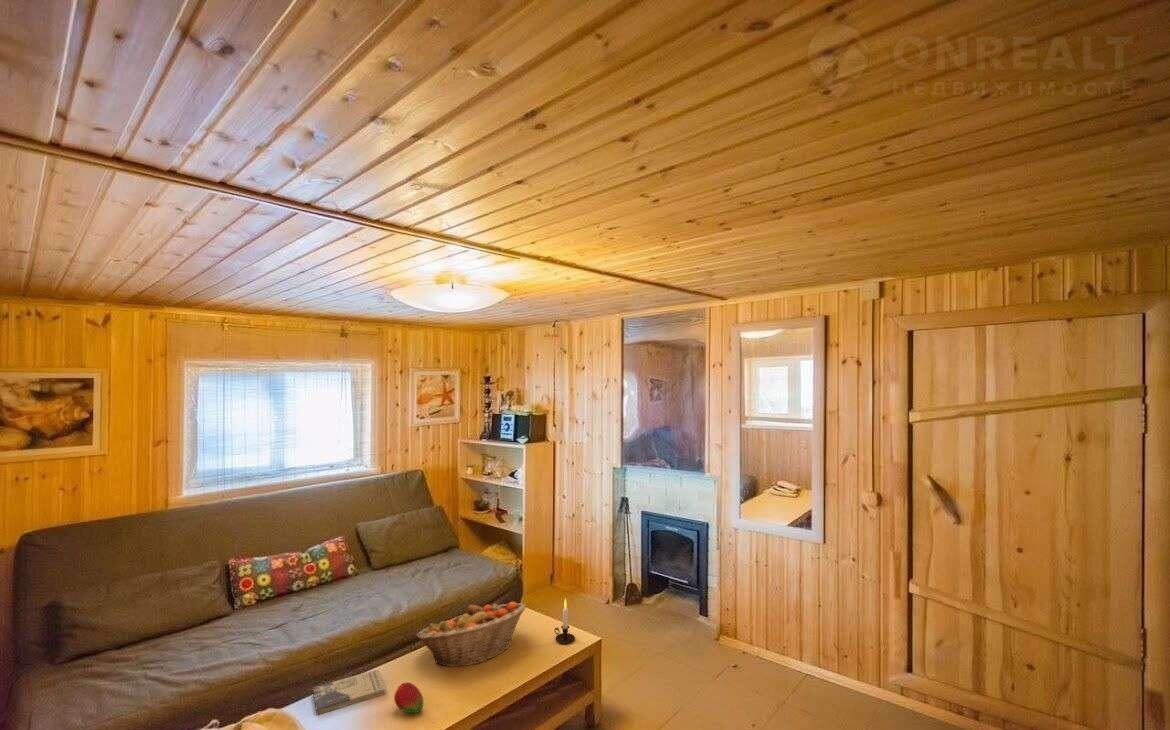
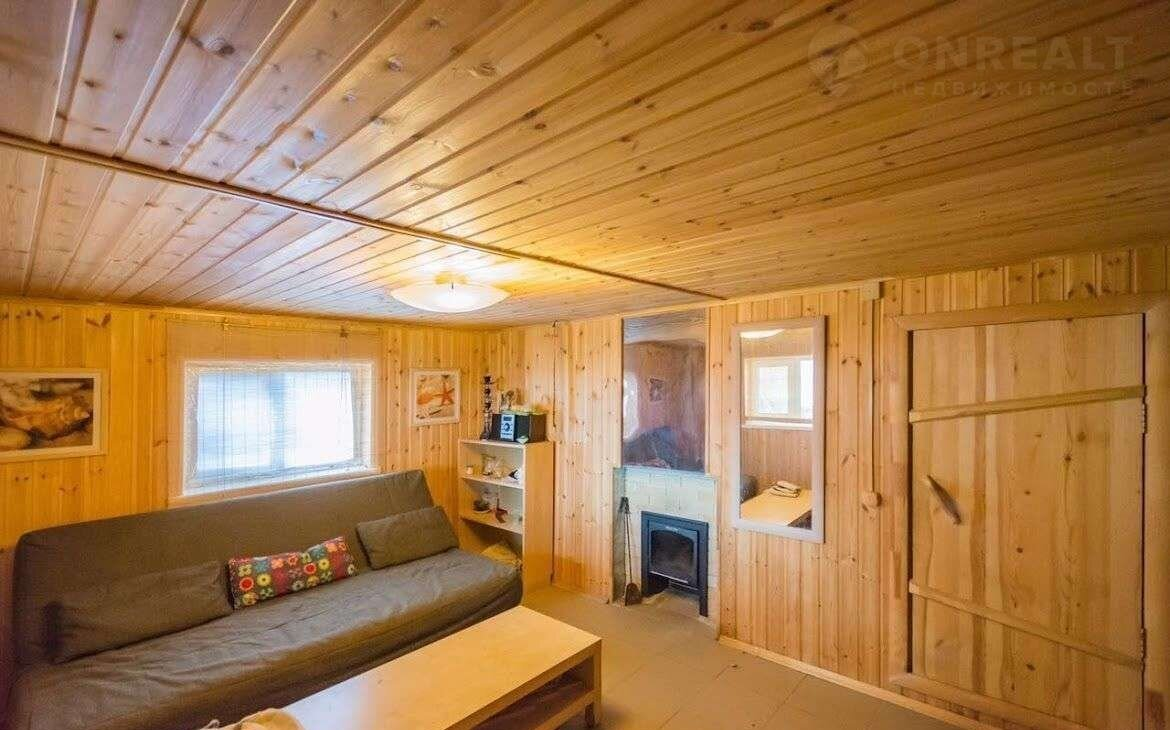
- fruit basket (473, 628)
- book (349, 690)
- candle (563, 618)
- fruit (408, 697)
